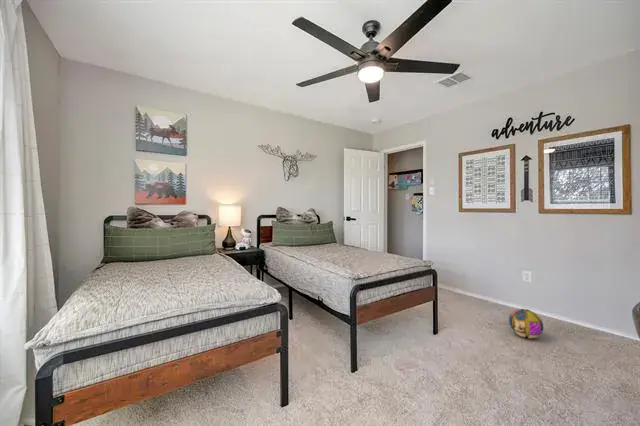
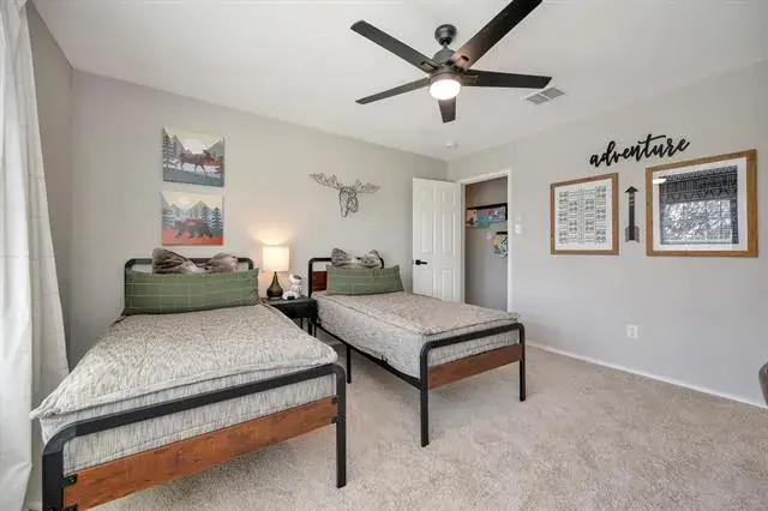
- ball (525, 323)
